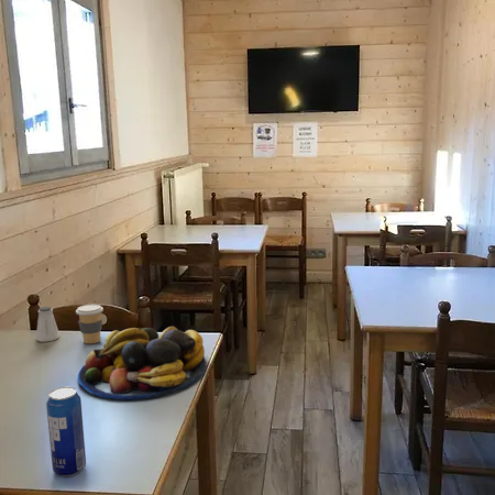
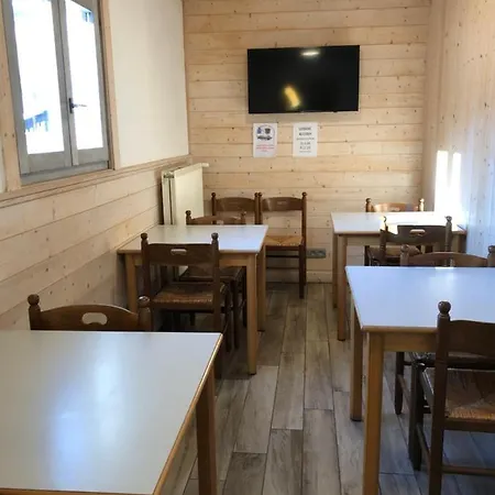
- saltshaker (46, 322)
- coffee cup (90, 323)
- beverage can (66, 431)
- fruit bowl (141, 349)
